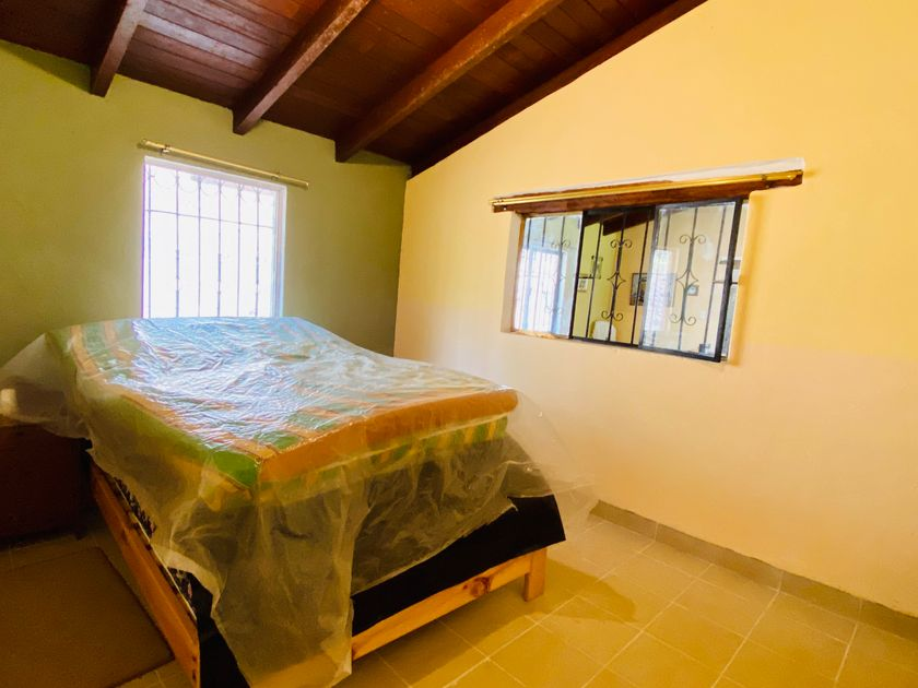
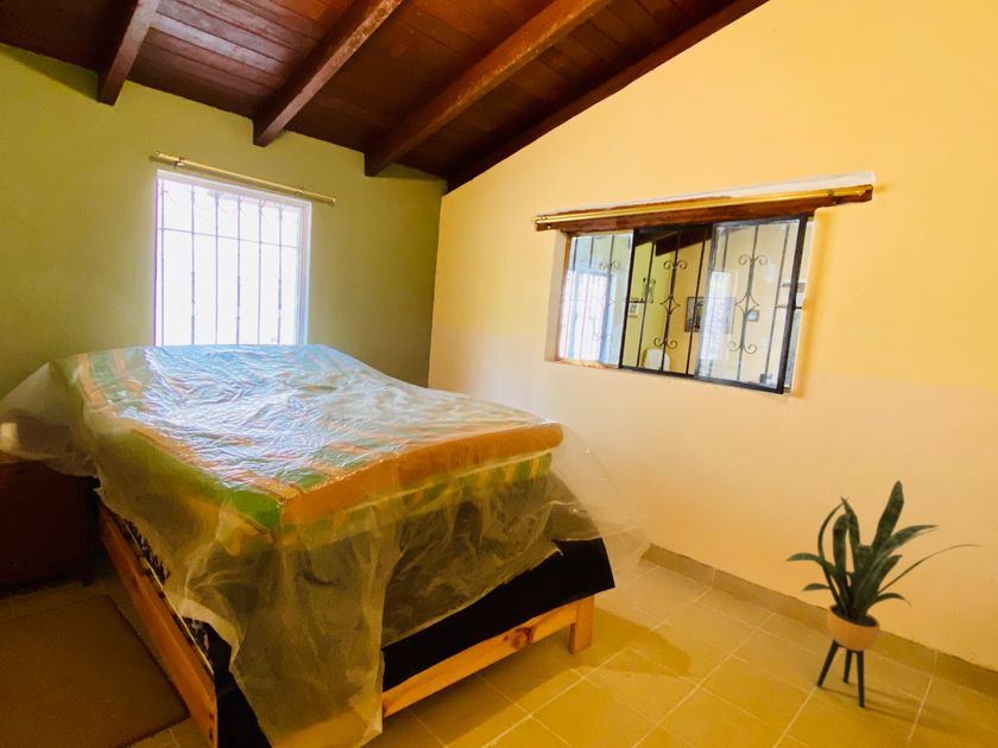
+ house plant (870, 595)
